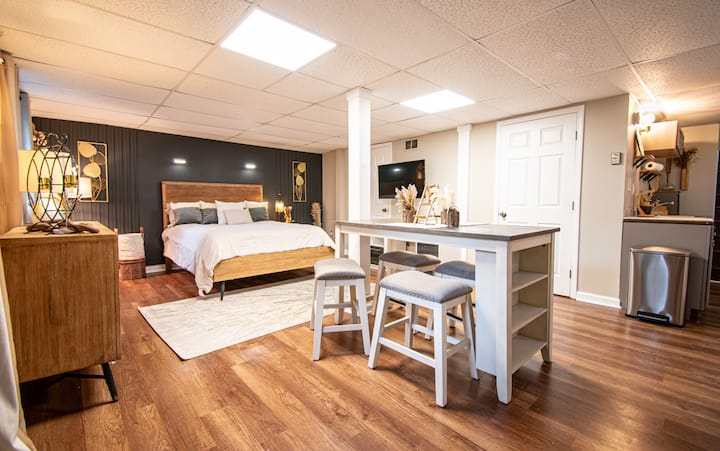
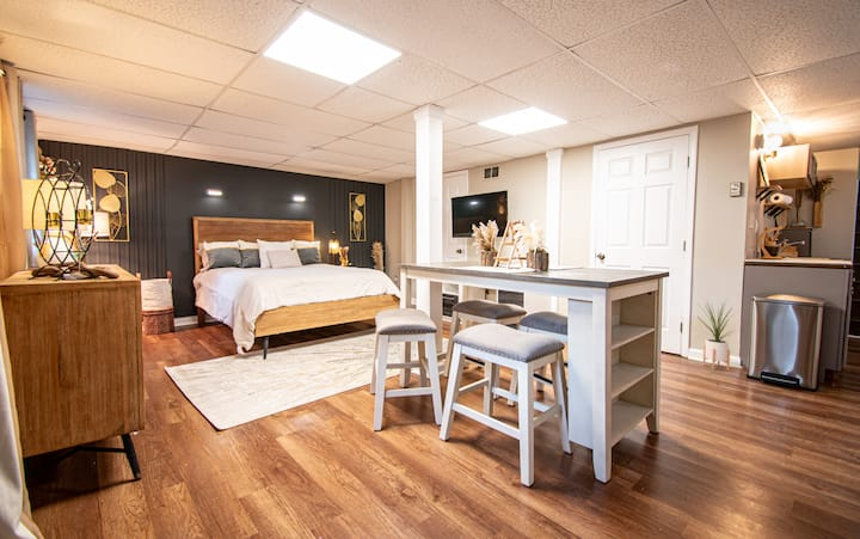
+ house plant (718, 332)
